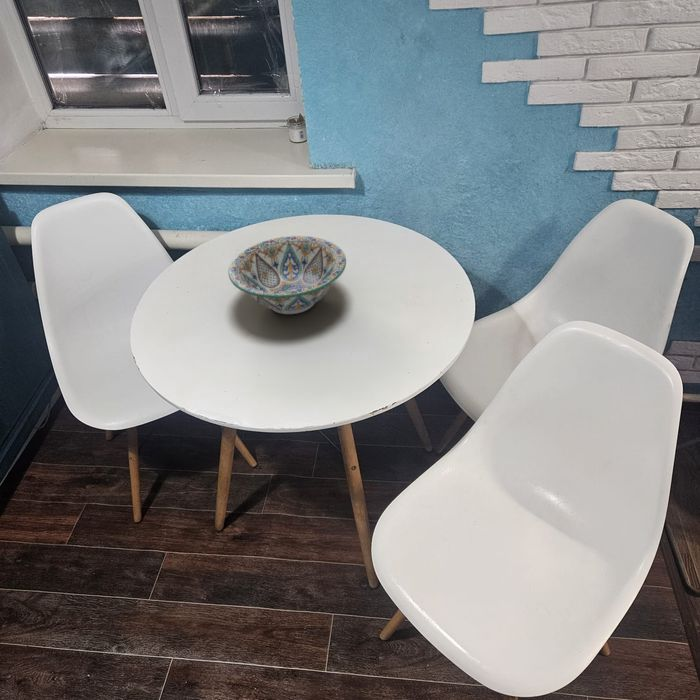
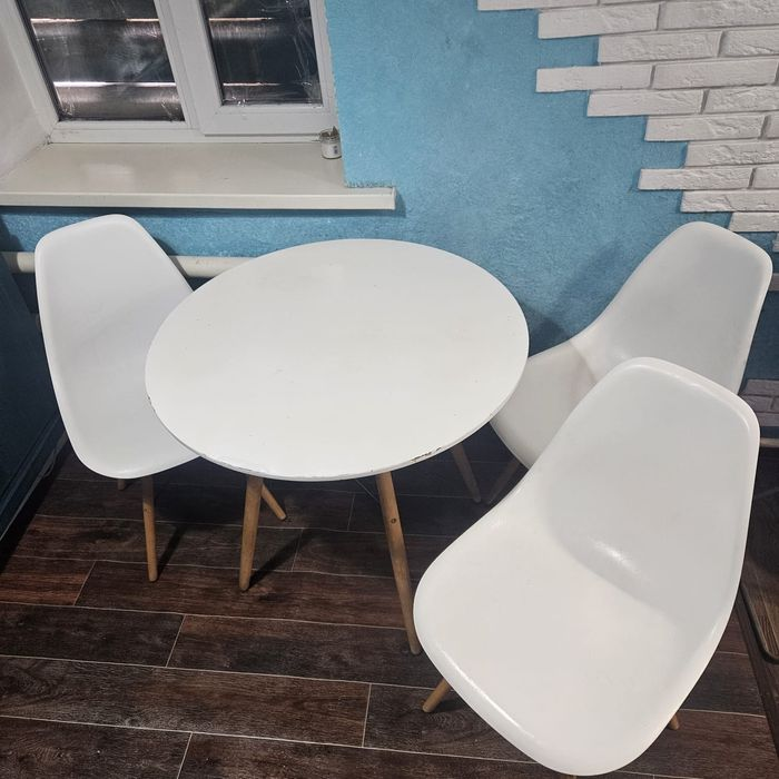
- decorative bowl (290, 281)
